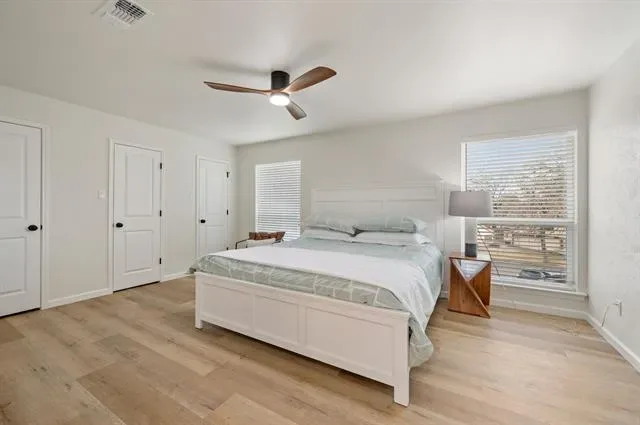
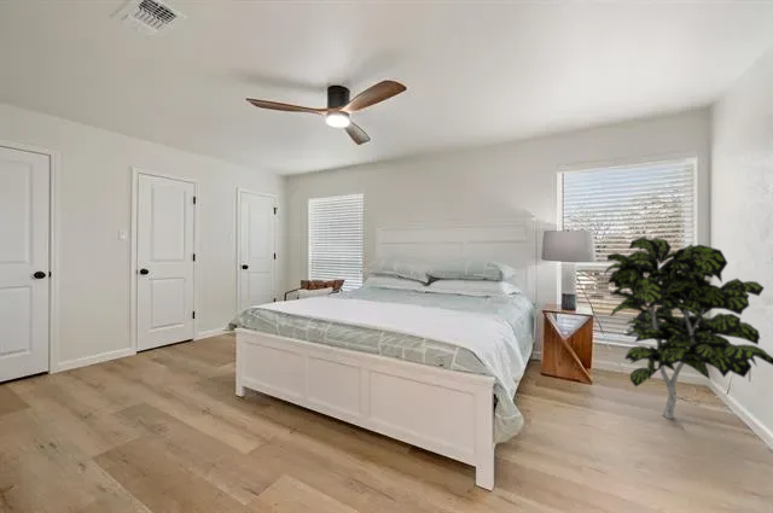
+ indoor plant (679, 328)
